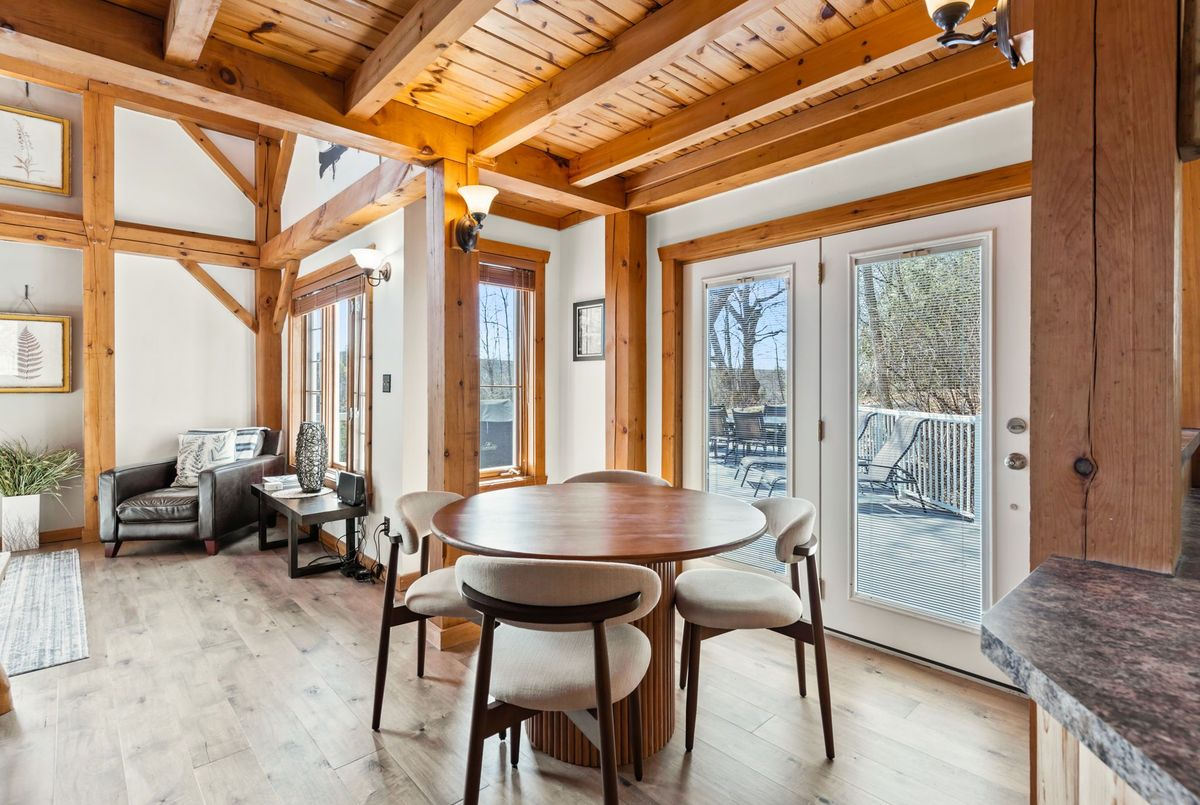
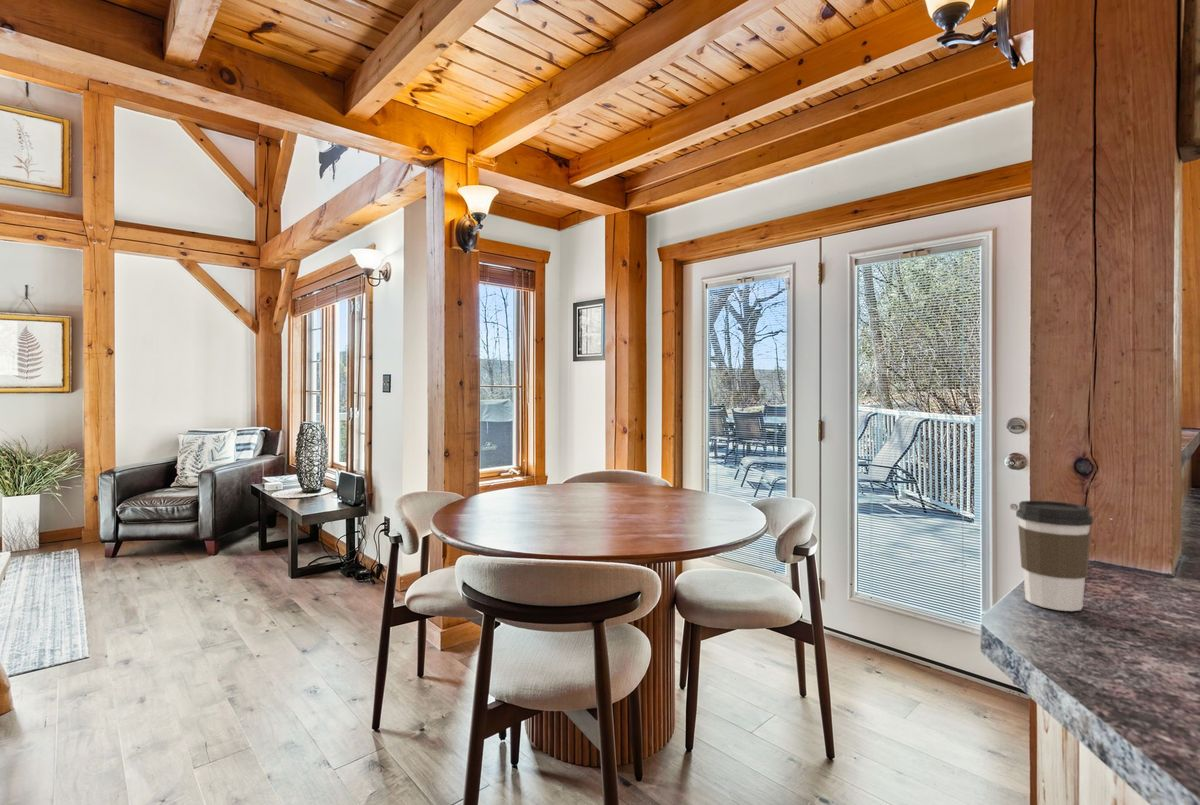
+ coffee cup (1053, 554)
